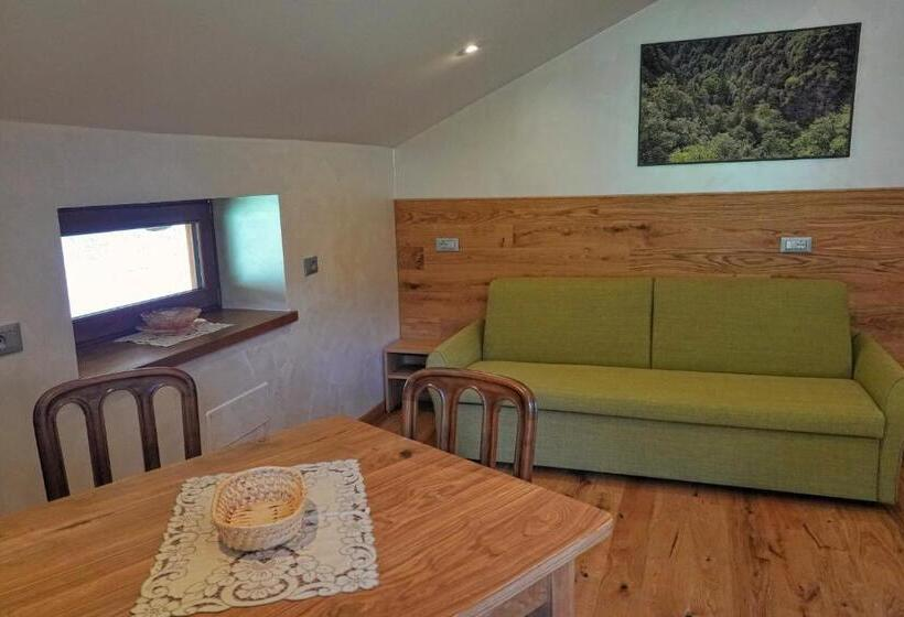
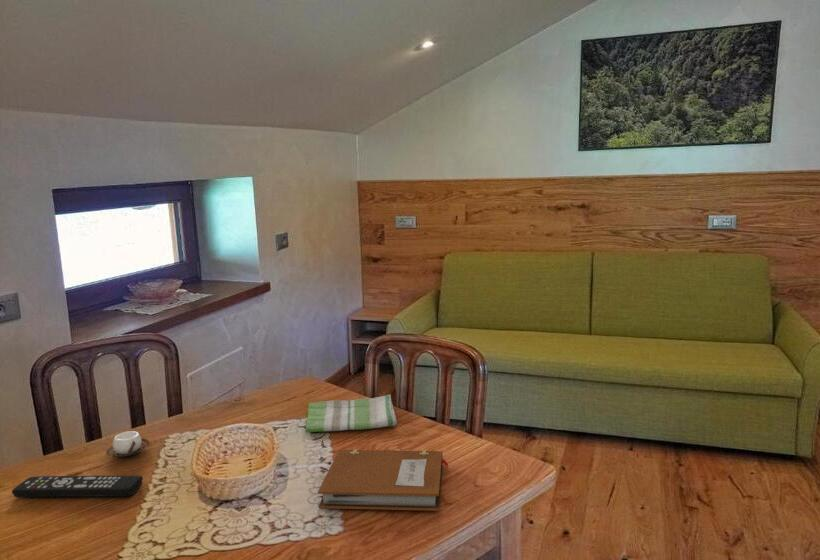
+ remote control (78, 486)
+ cup (127, 444)
+ dish towel (351, 412)
+ notebook (388, 476)
